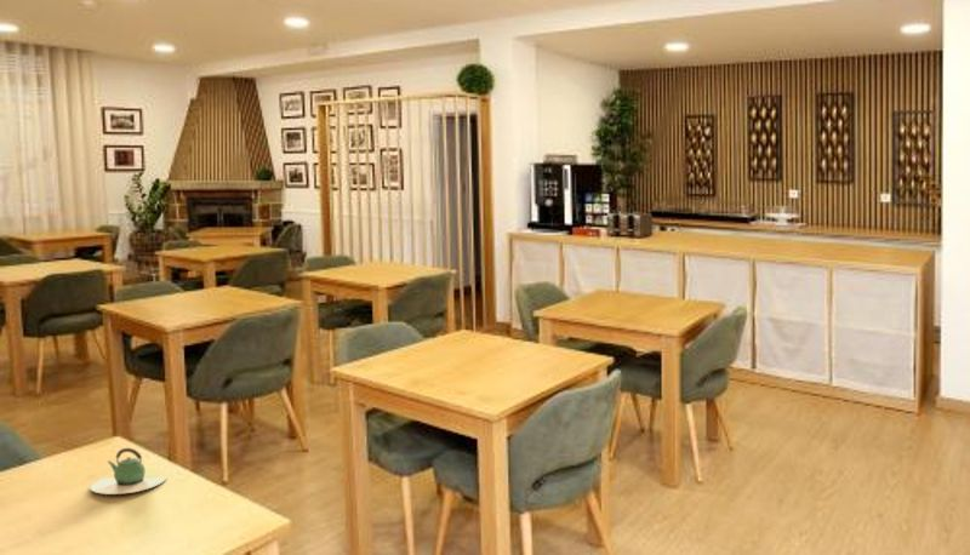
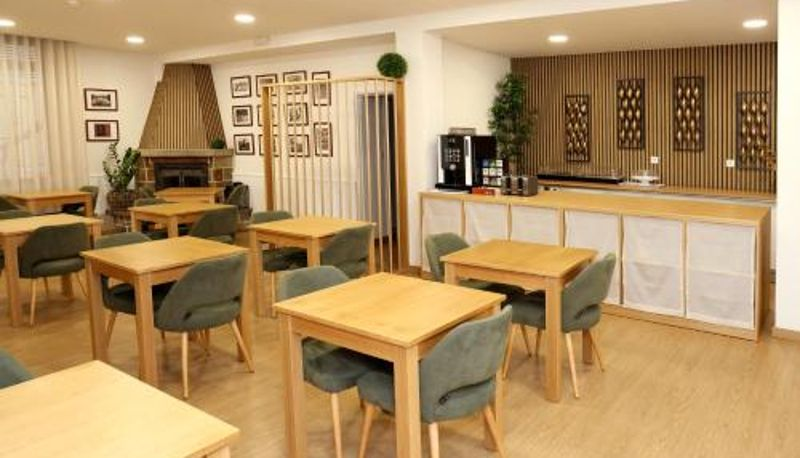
- teapot (129, 464)
